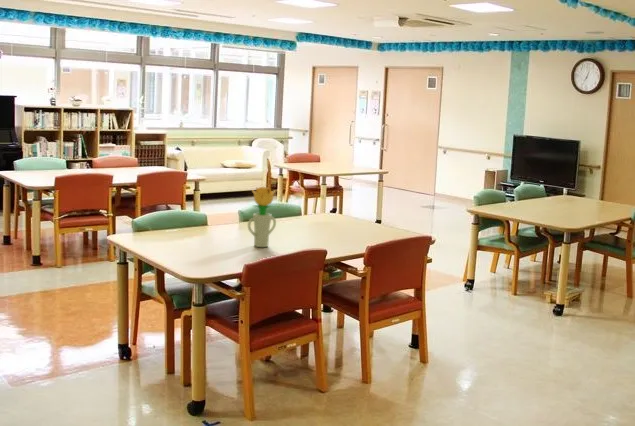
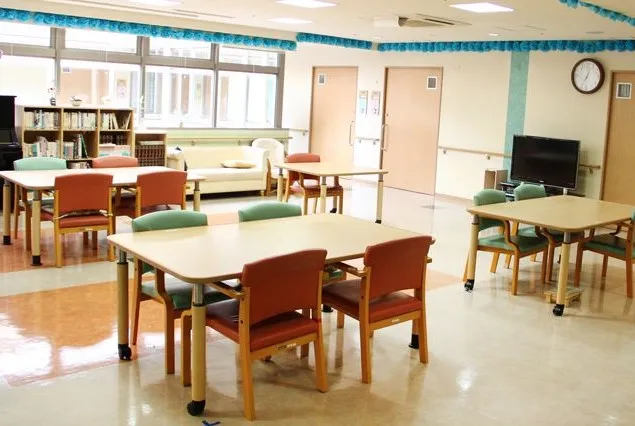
- potted flower (262, 217)
